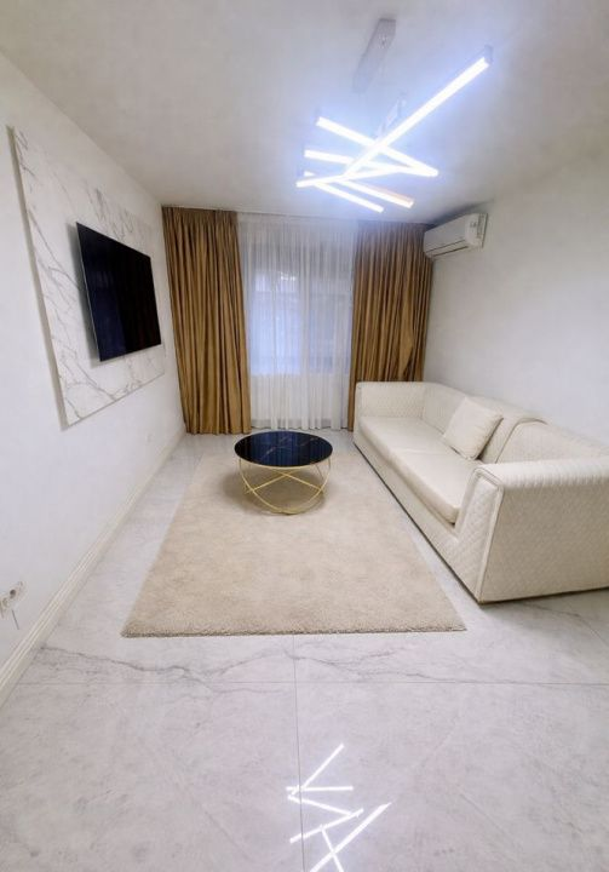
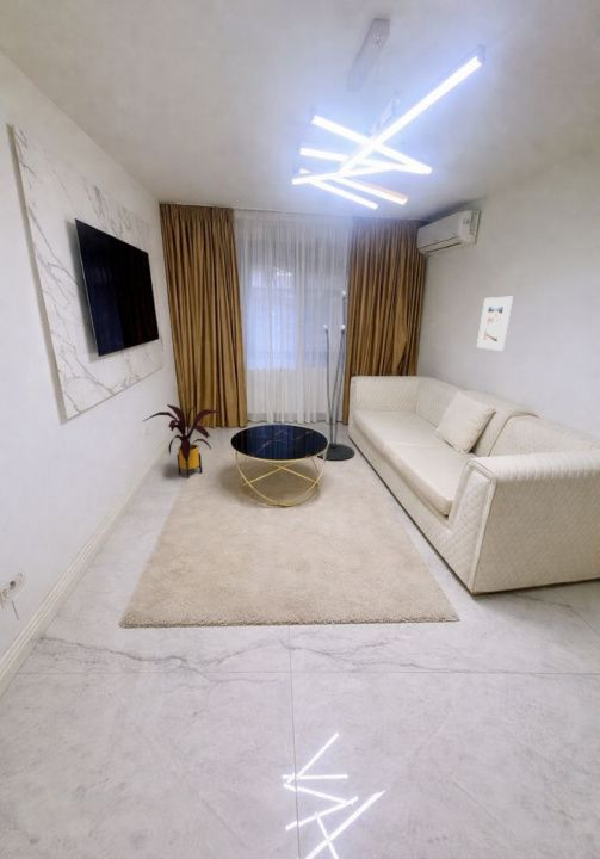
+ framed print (493, 323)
+ floor lamp (336, 377)
+ house plant (184, 441)
